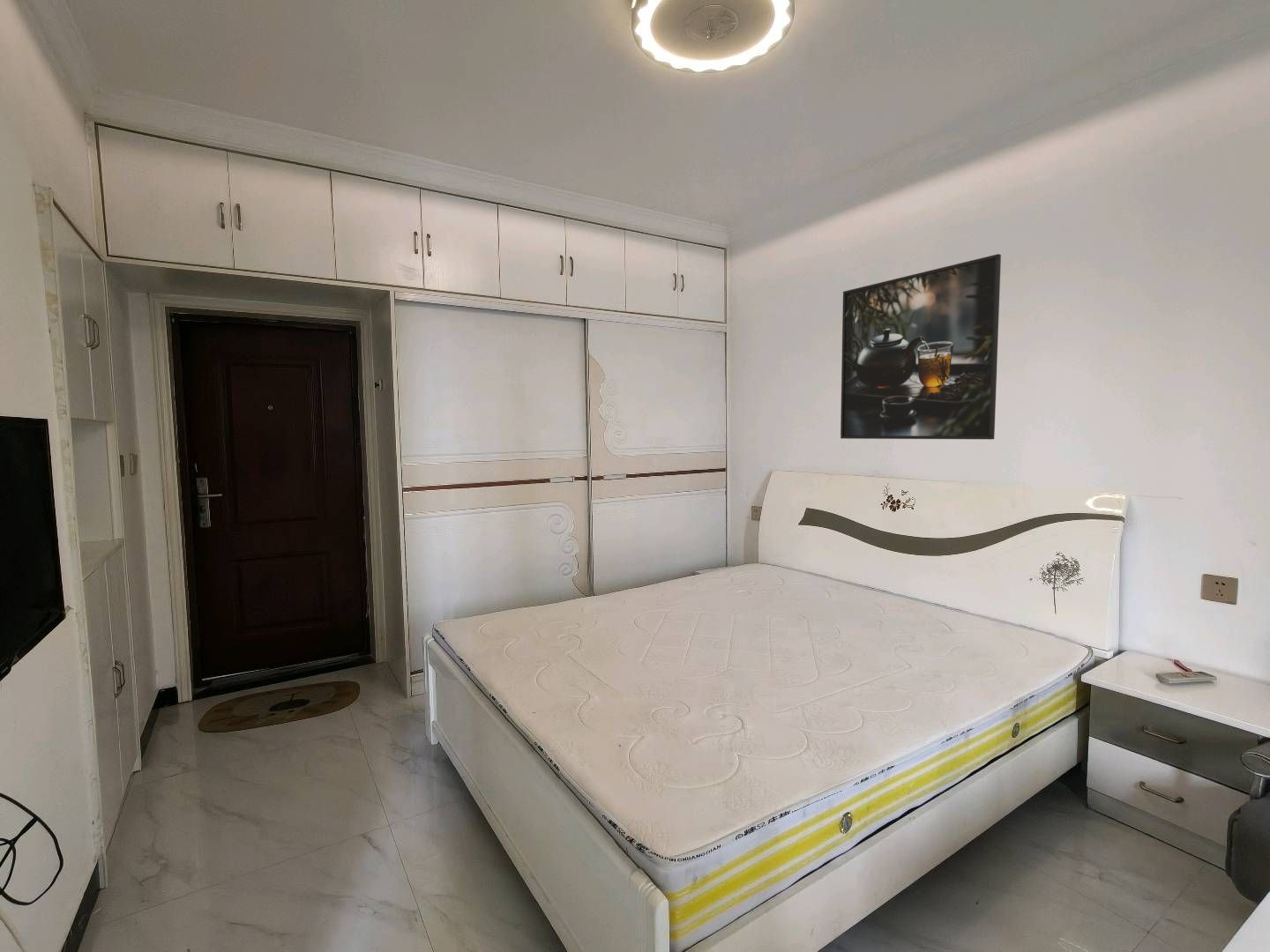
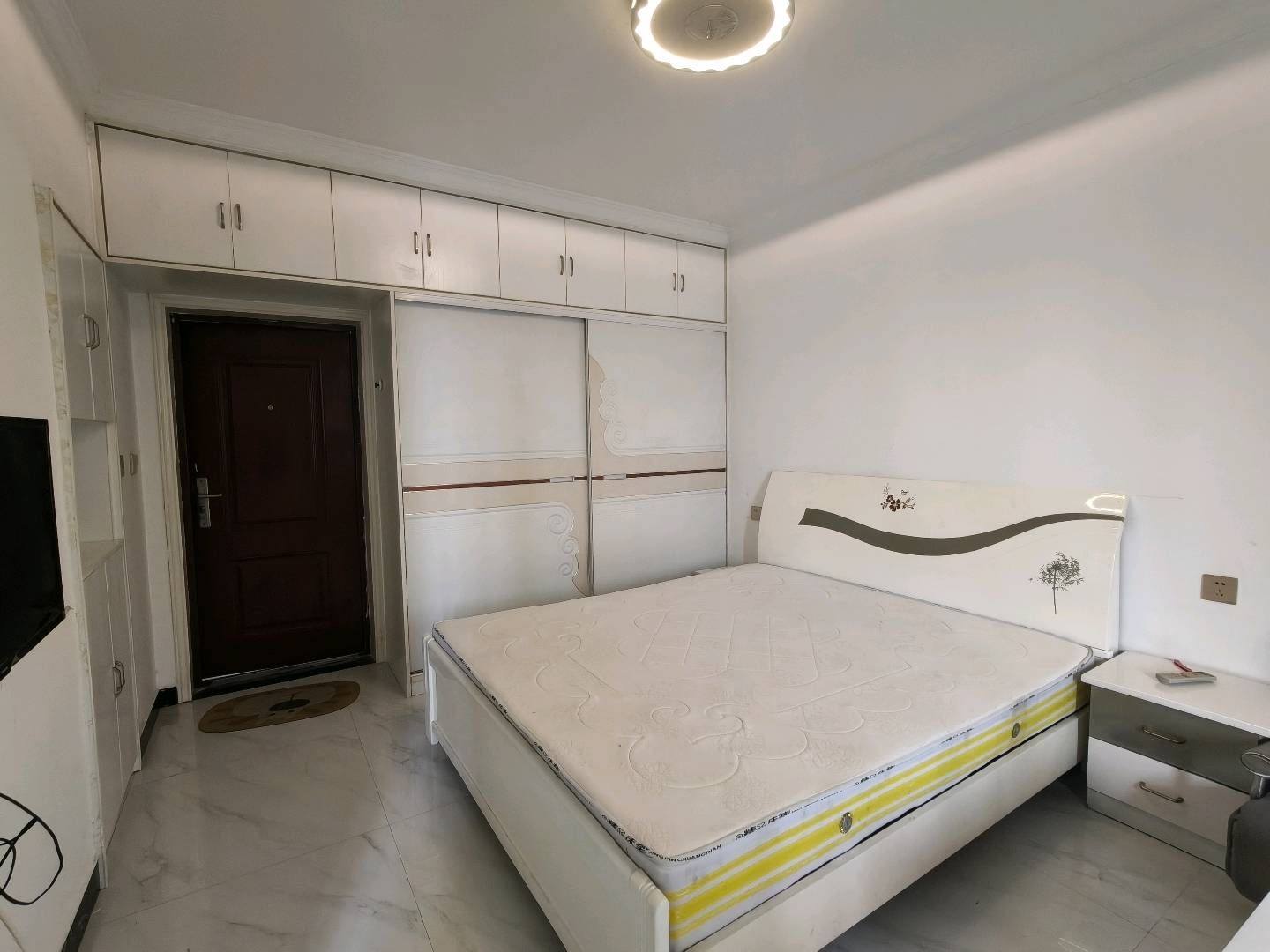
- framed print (910, 357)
